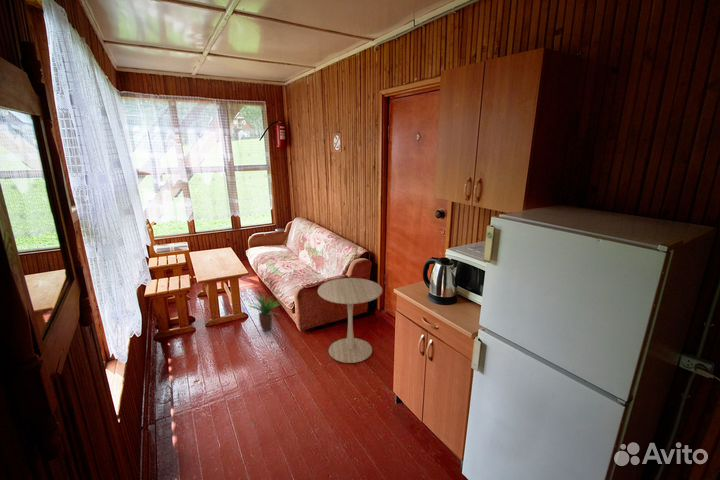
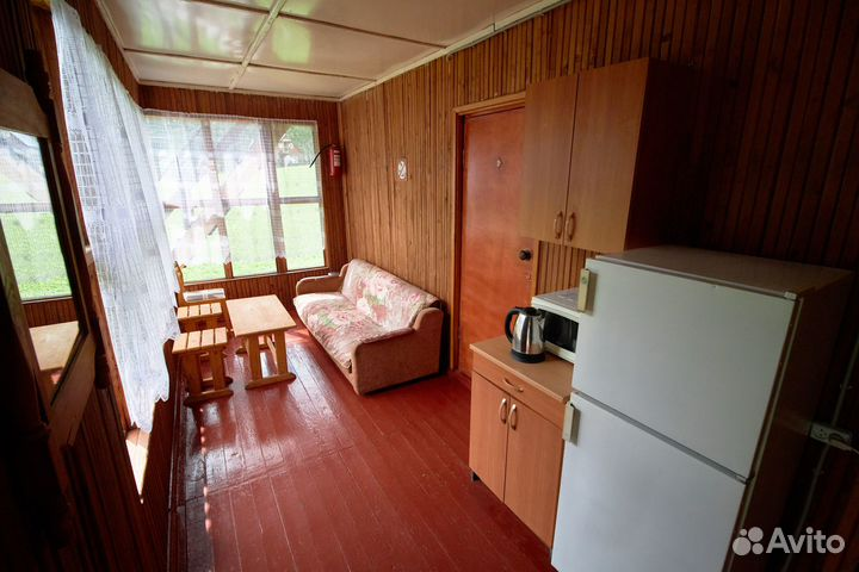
- potted plant (267, 311)
- side table (350, 320)
